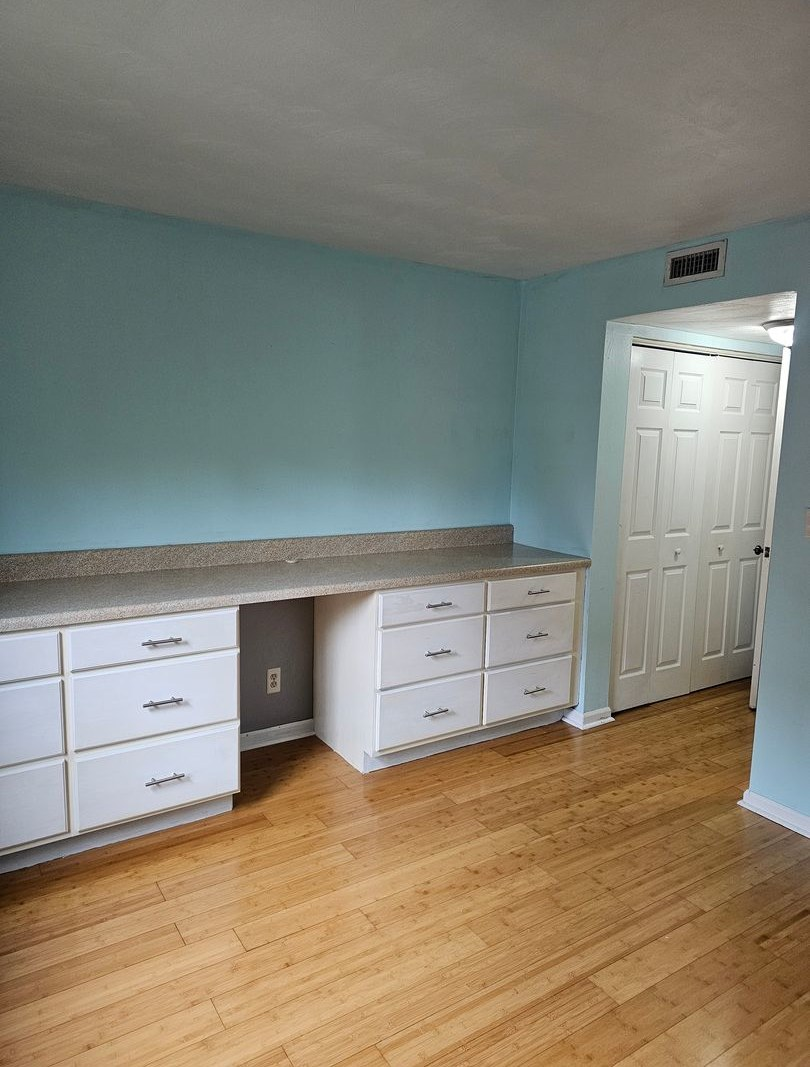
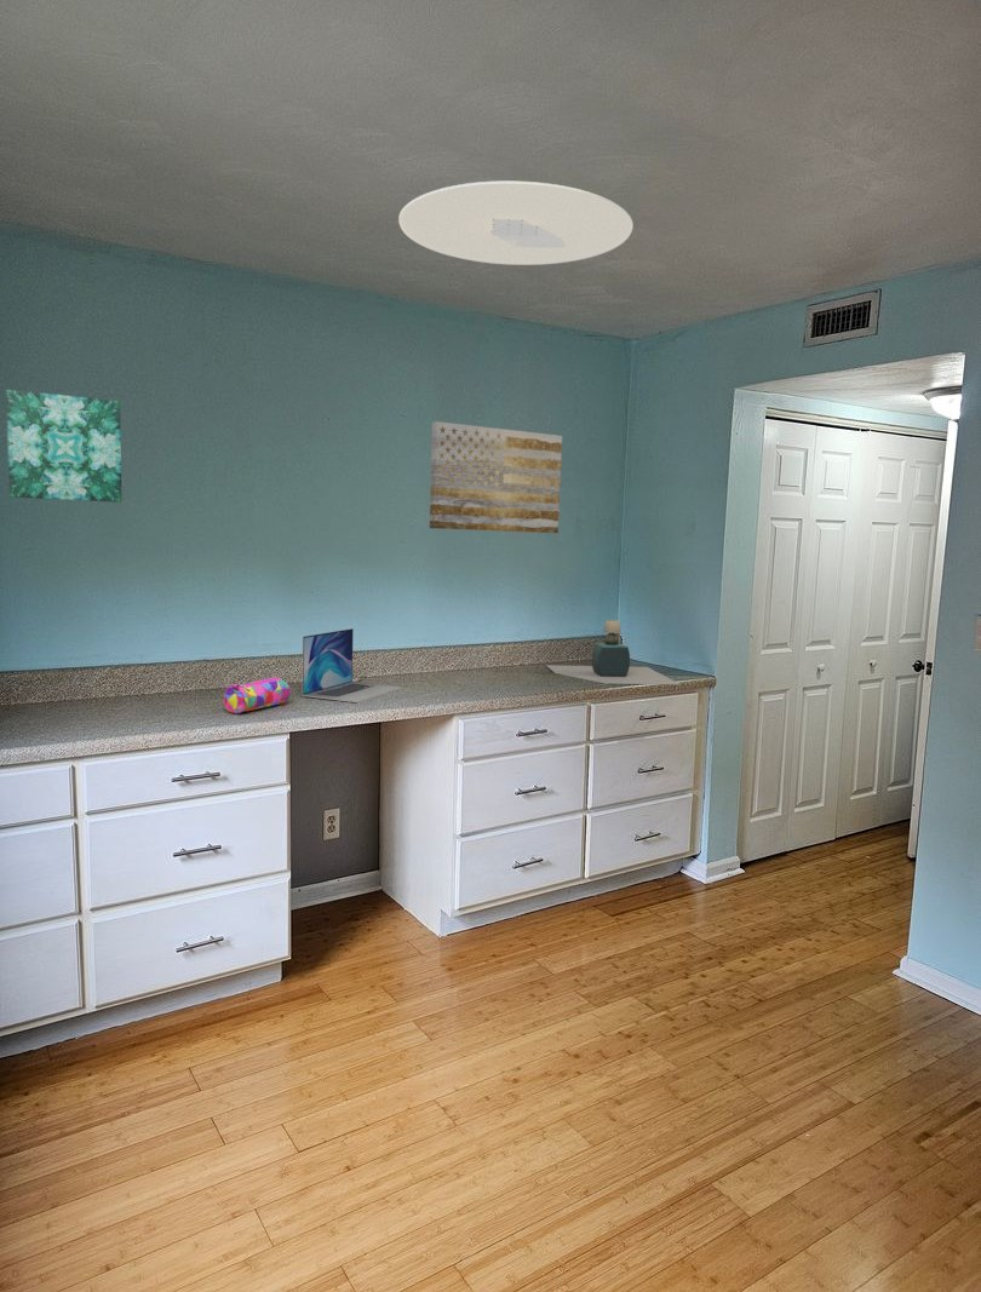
+ laptop (351, 662)
+ desk lamp (610, 647)
+ wall art (498, 480)
+ wall art (65, 448)
+ pencil case (257, 694)
+ ceiling light (515, 217)
